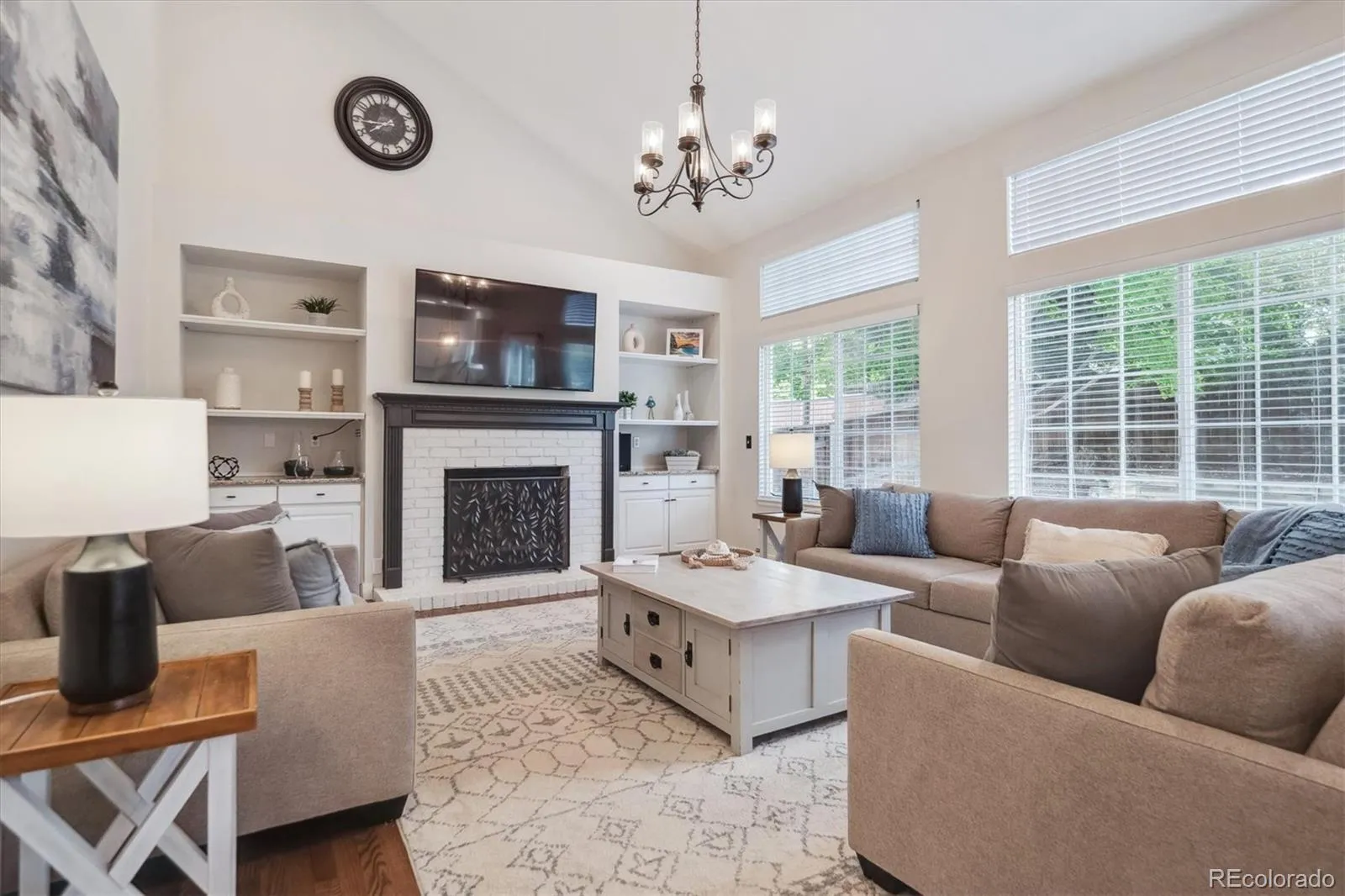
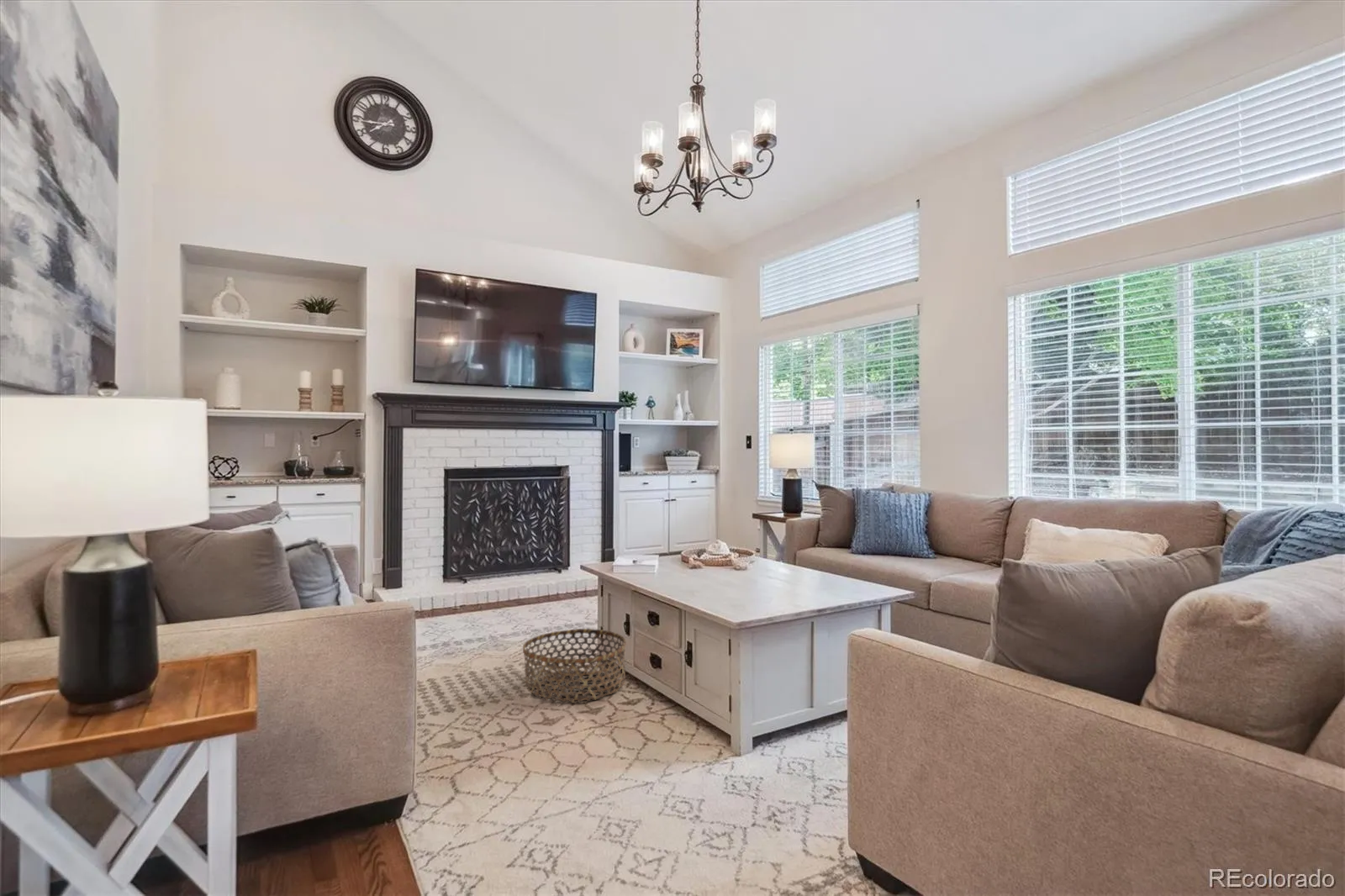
+ basket (576, 664)
